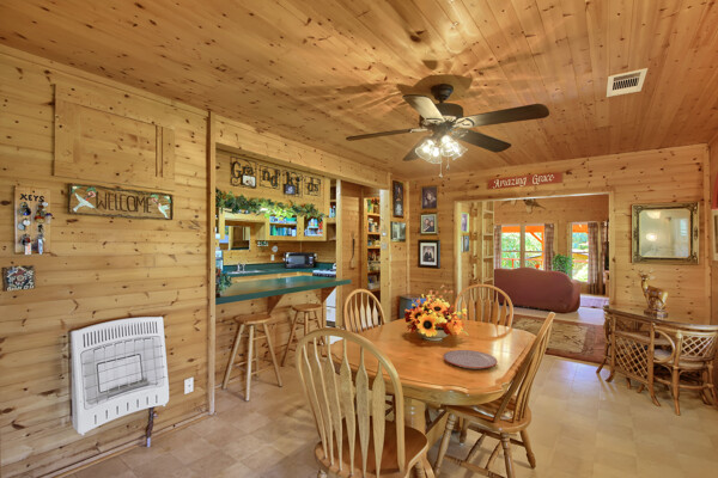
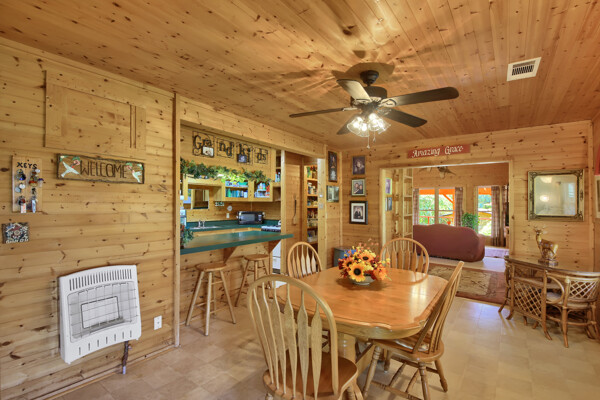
- plate (469, 360)
